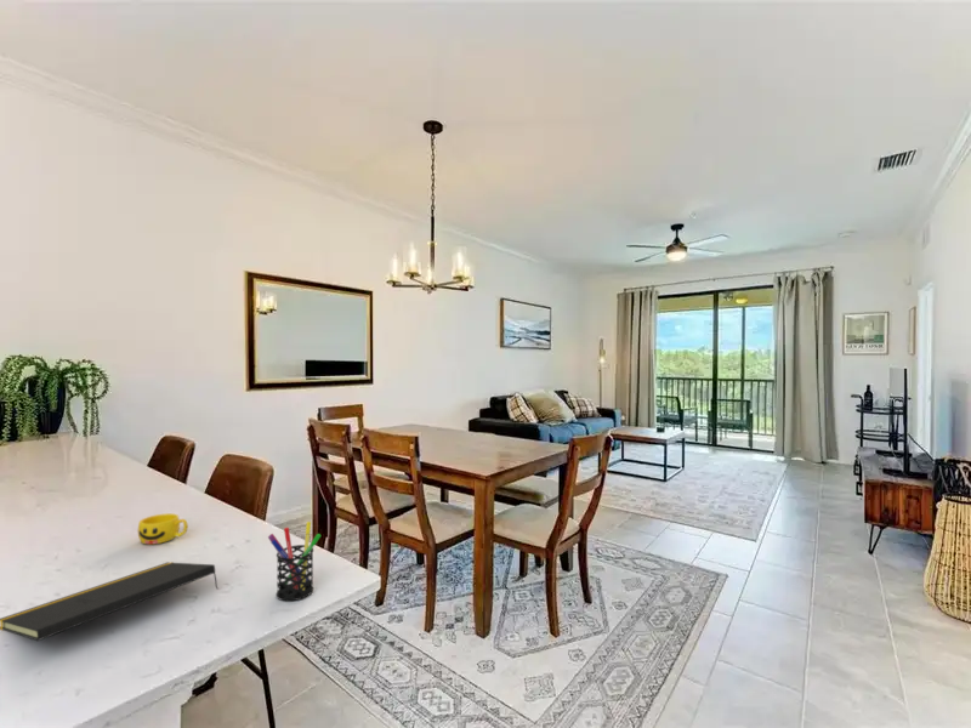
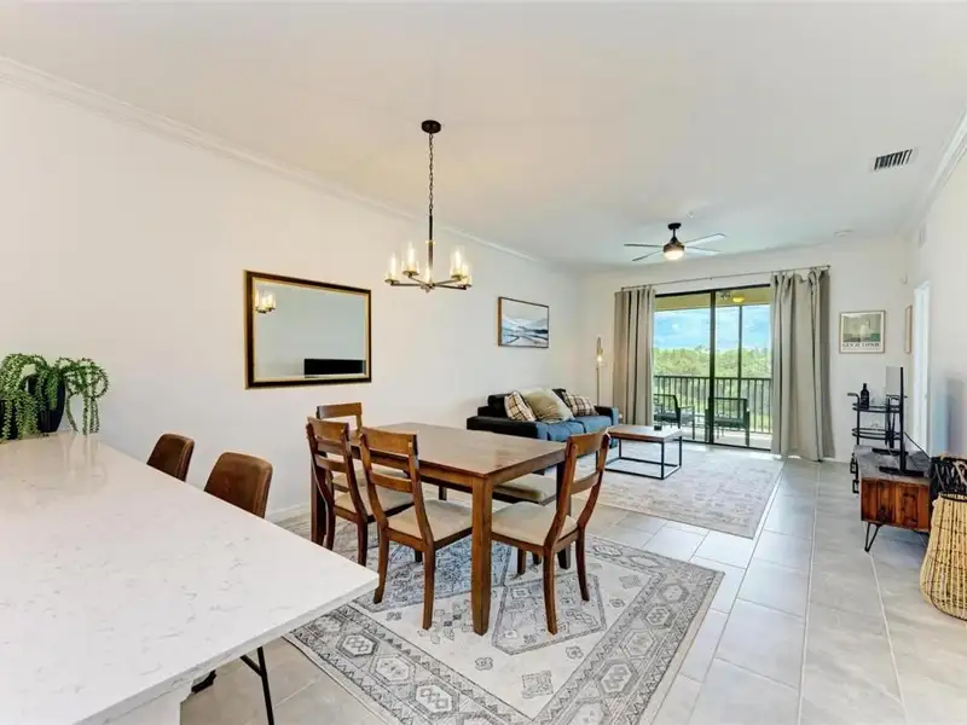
- notepad (114, 593)
- cup (164, 528)
- pen holder (297, 558)
